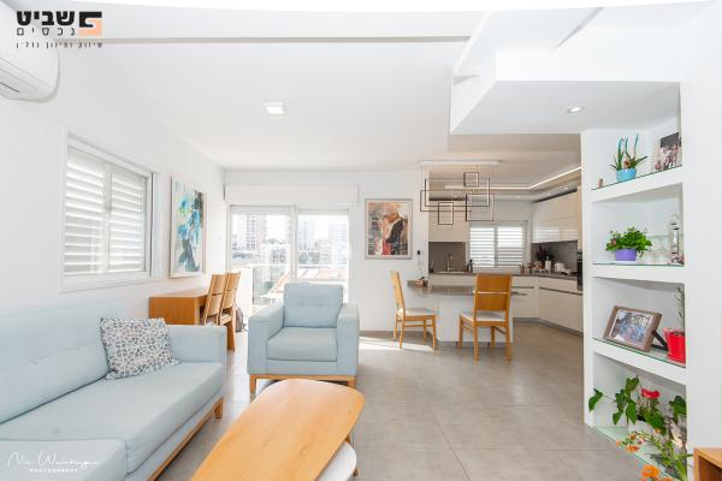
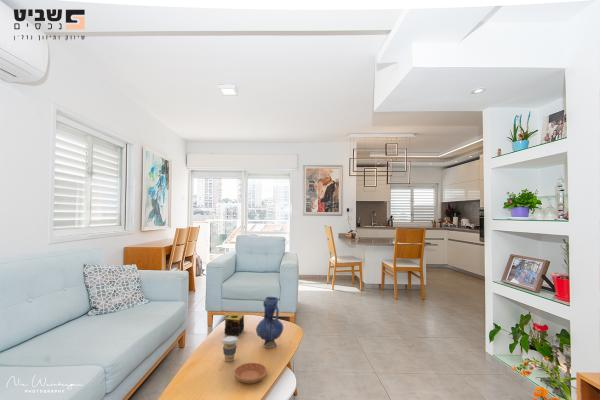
+ saucer (250, 373)
+ candle (234, 324)
+ coffee cup (229, 348)
+ vase (269, 321)
